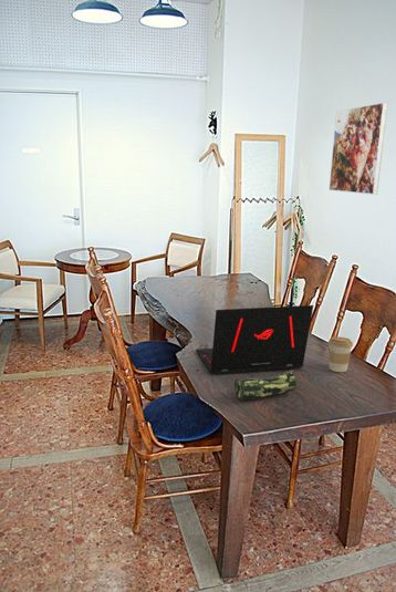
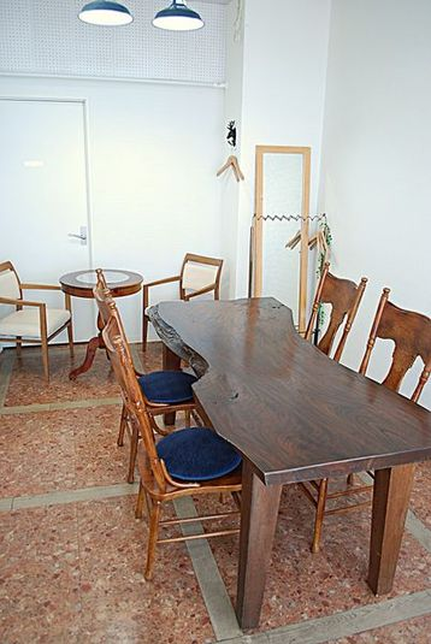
- coffee cup (338, 353)
- laptop (251, 330)
- pencil case (267, 385)
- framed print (355, 150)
